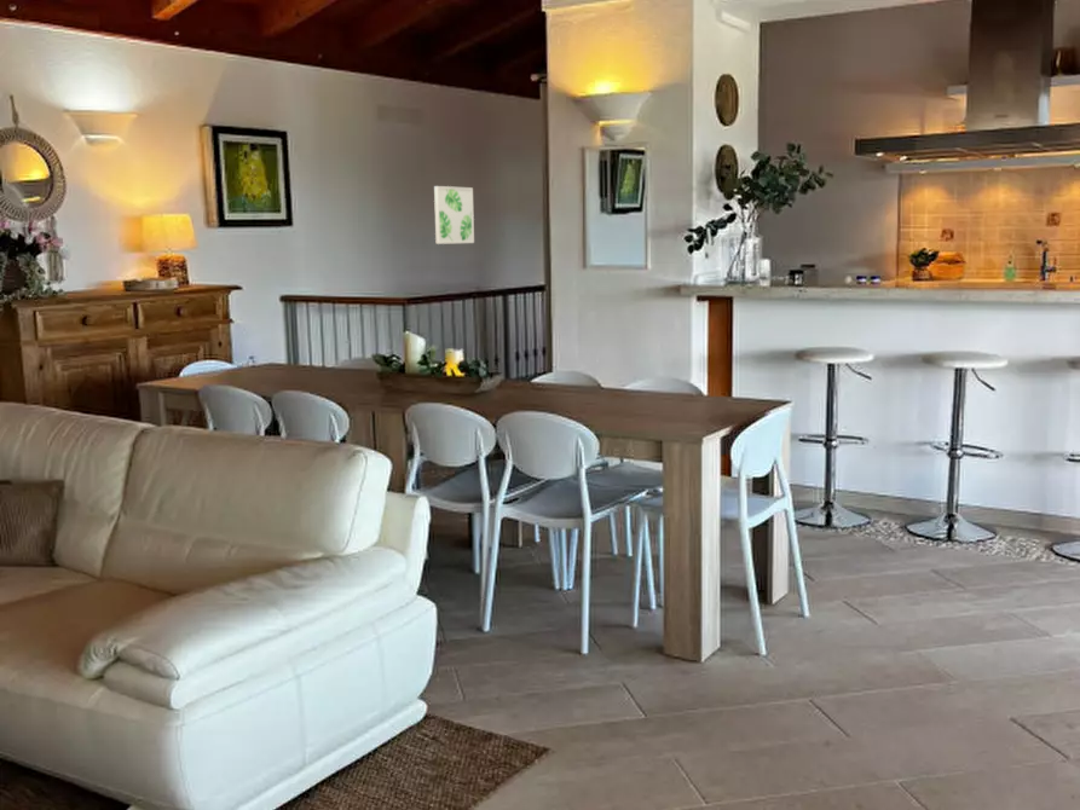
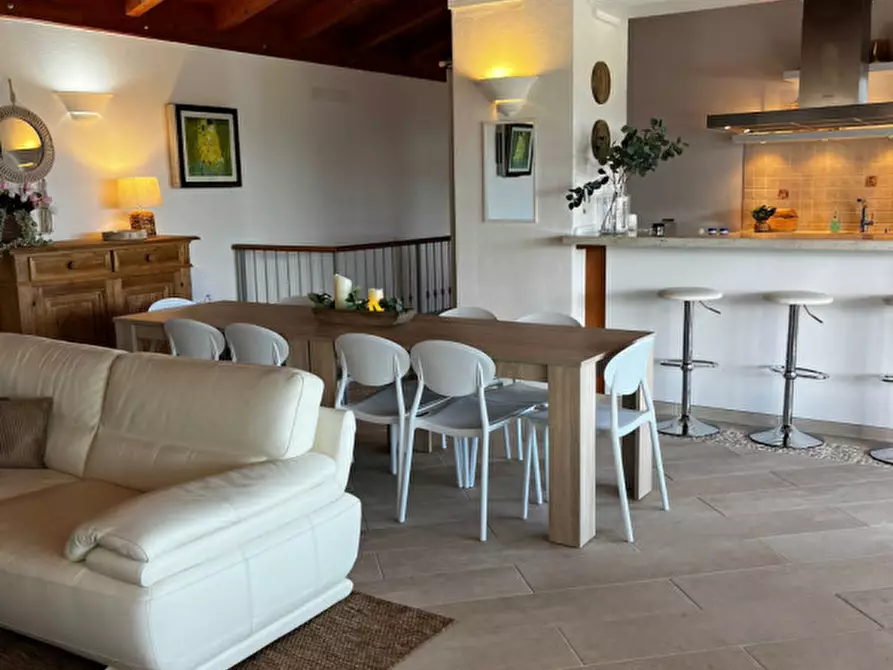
- wall art (454, 215)
